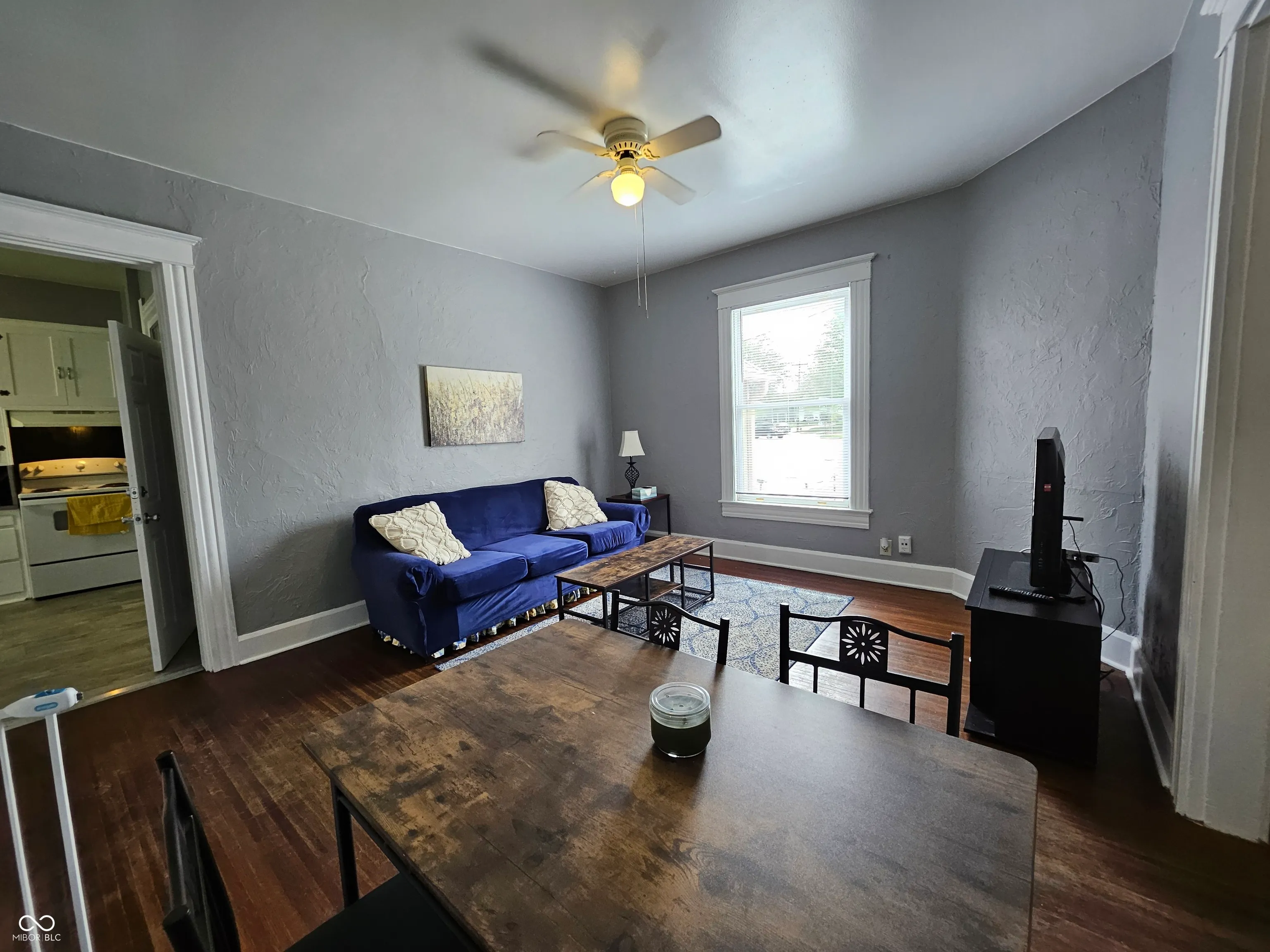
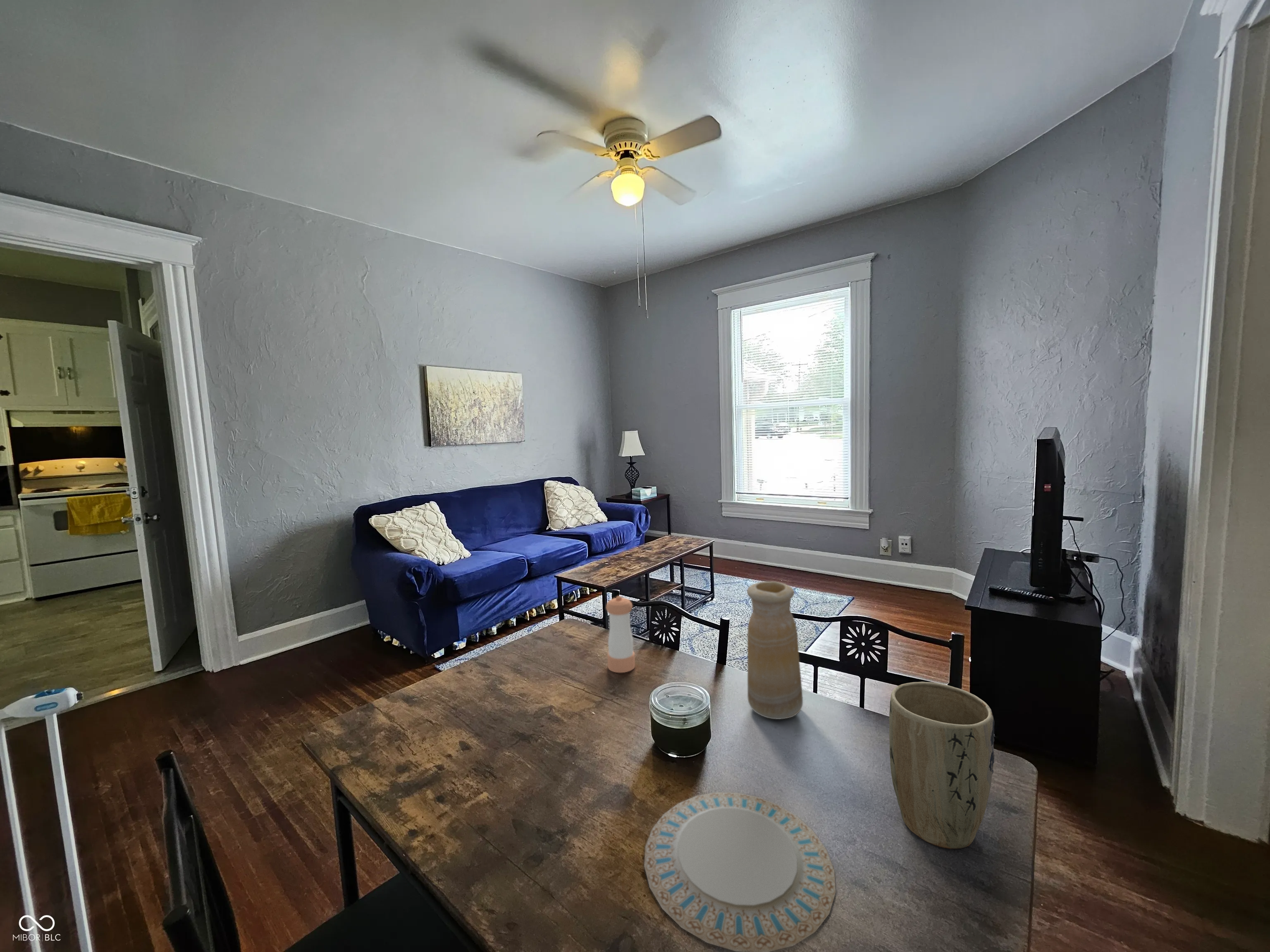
+ plant pot (939, 764)
+ vase (774, 649)
+ chinaware (736, 854)
+ pepper shaker (620, 631)
